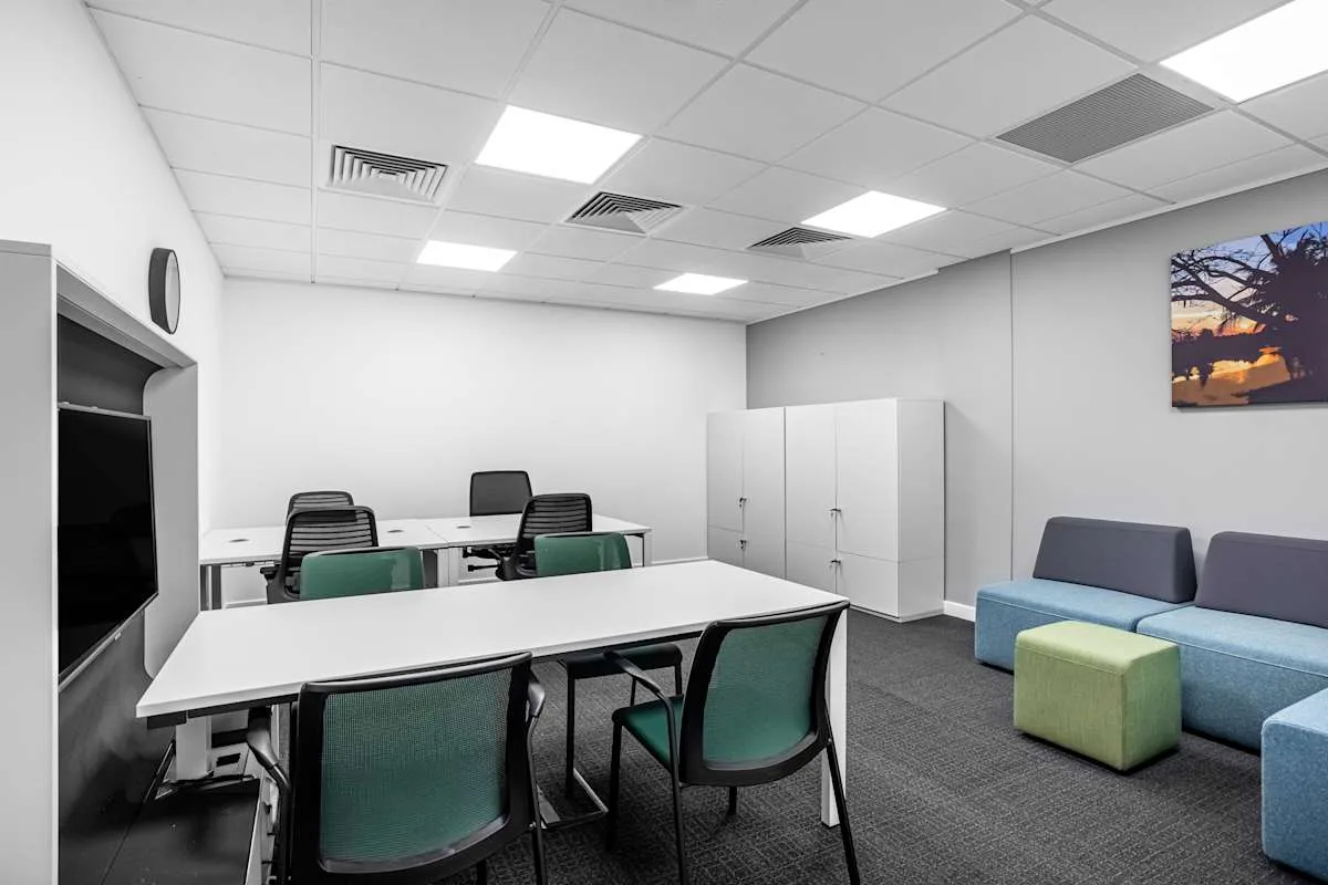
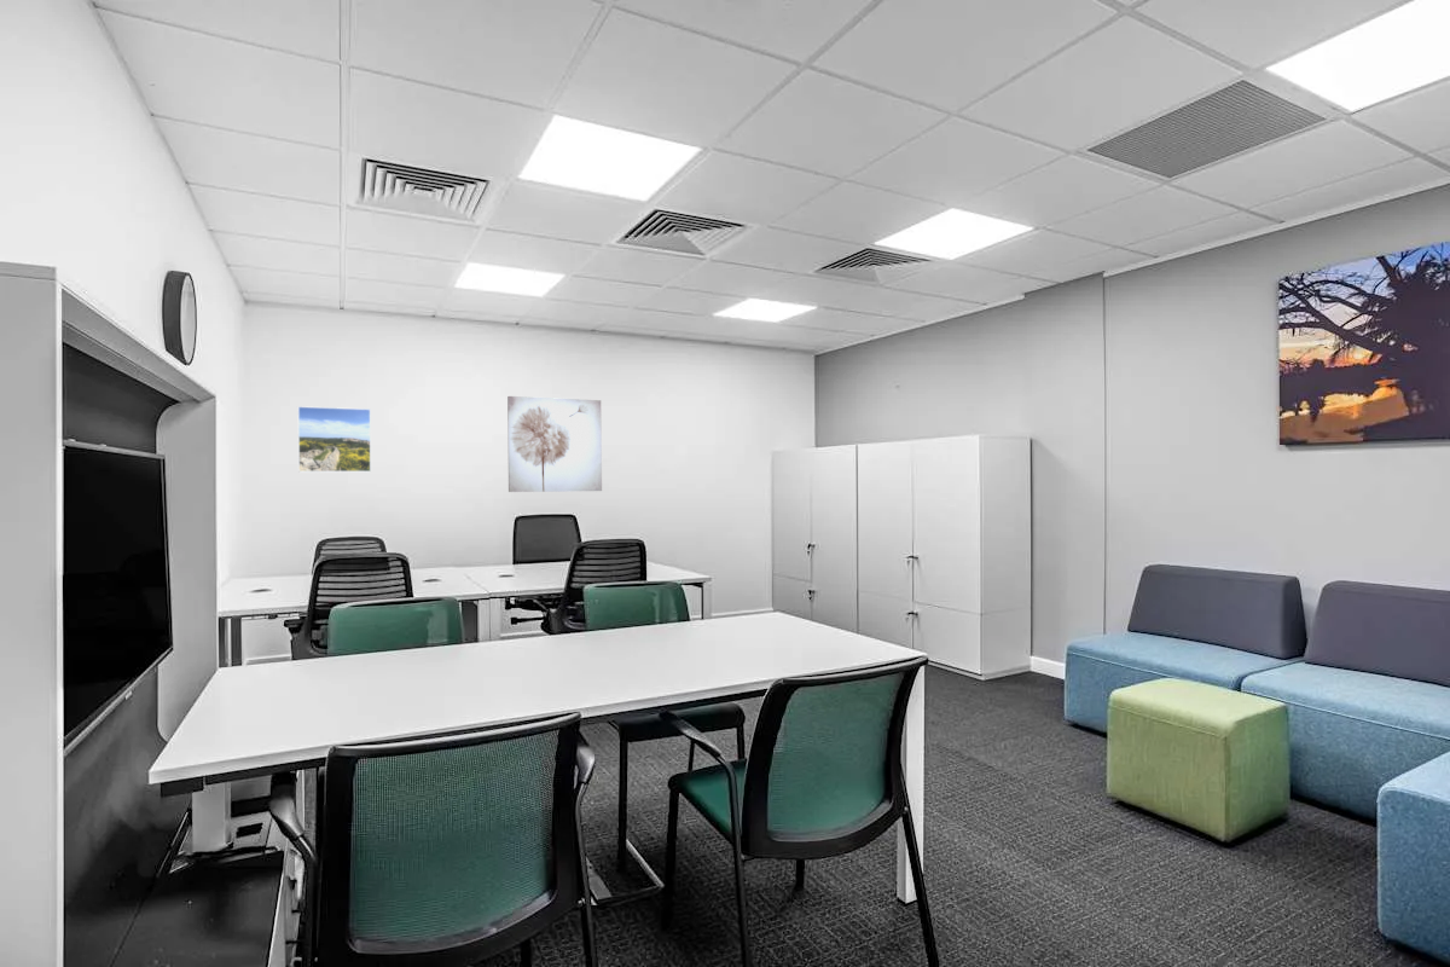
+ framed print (335, 439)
+ wall art (556, 445)
